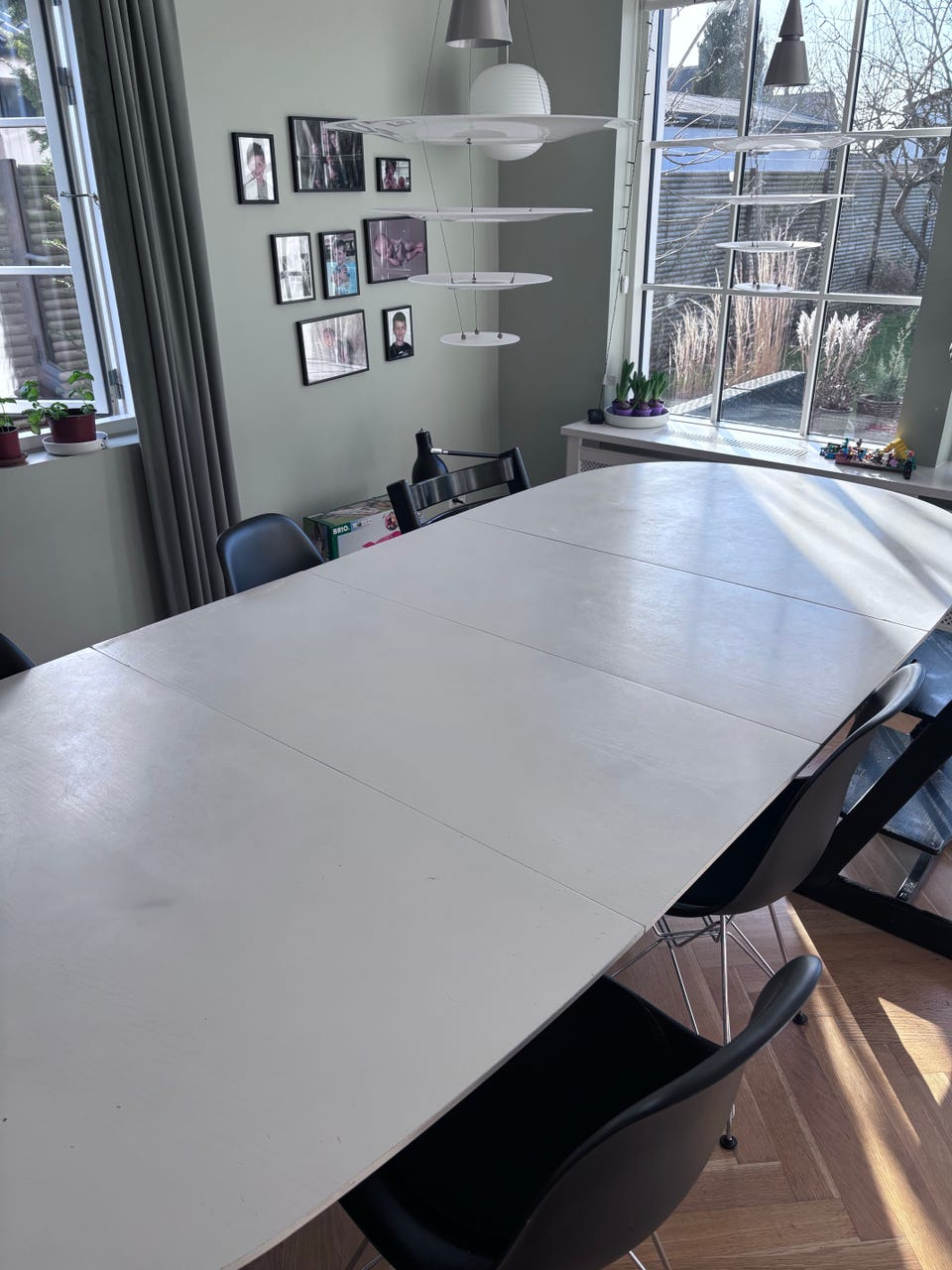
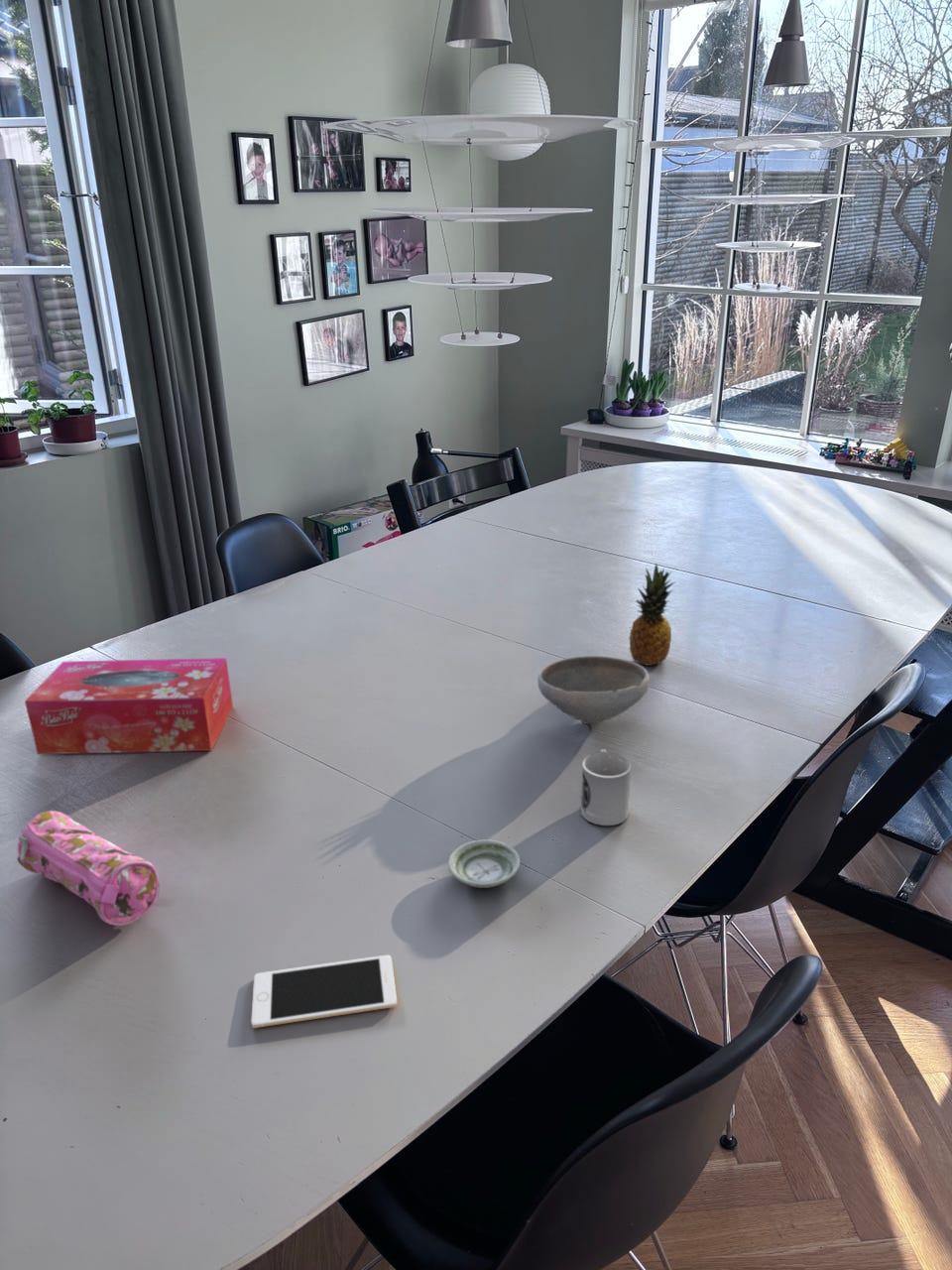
+ cup (604, 782)
+ saucer (484, 867)
+ tissue box (135, 704)
+ fruit (652, 612)
+ pencil case (86, 865)
+ bowl (592, 695)
+ cell phone (324, 989)
